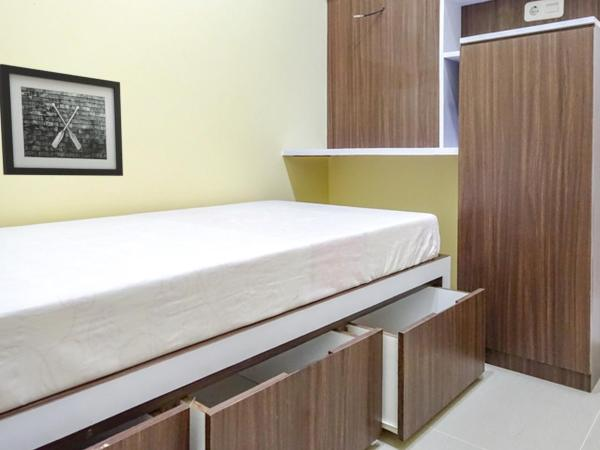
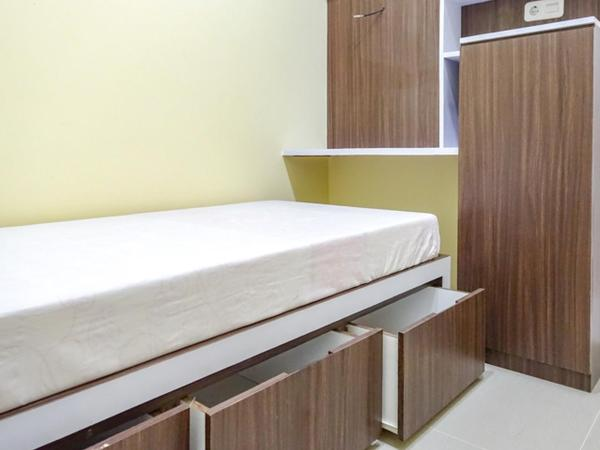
- wall art (65, 125)
